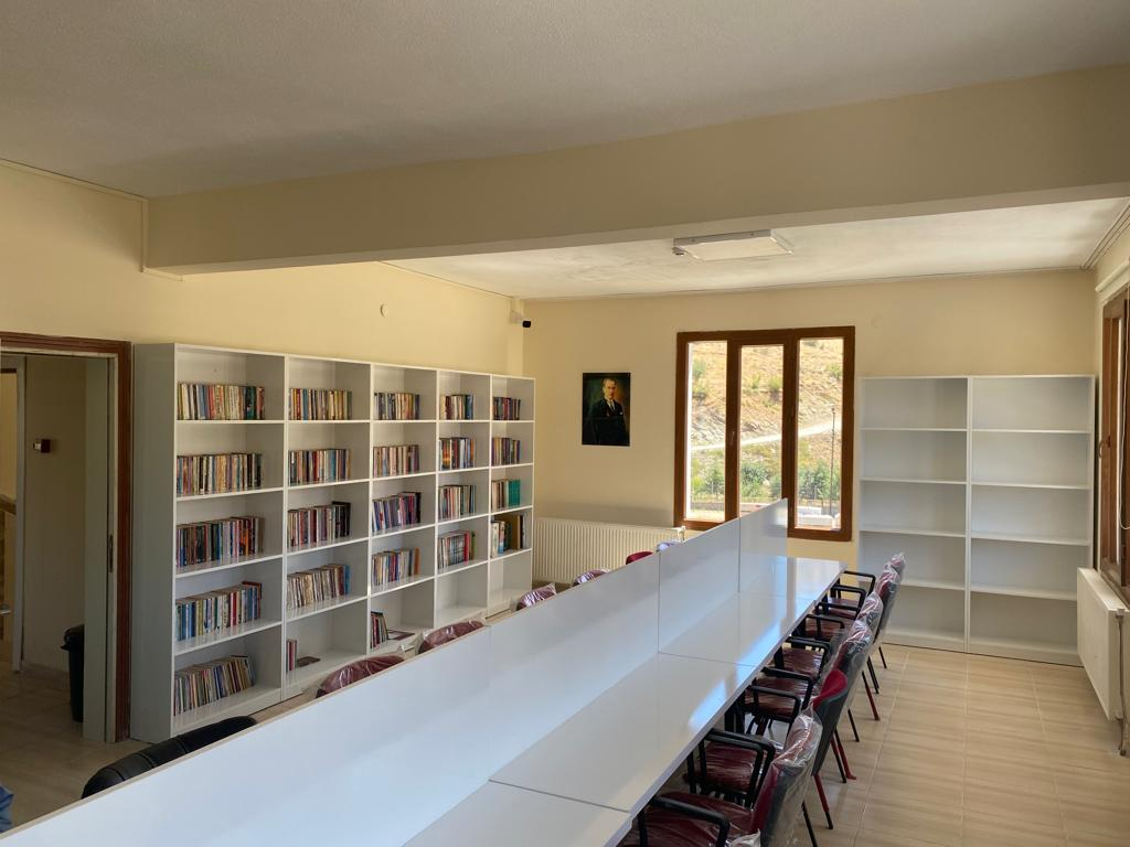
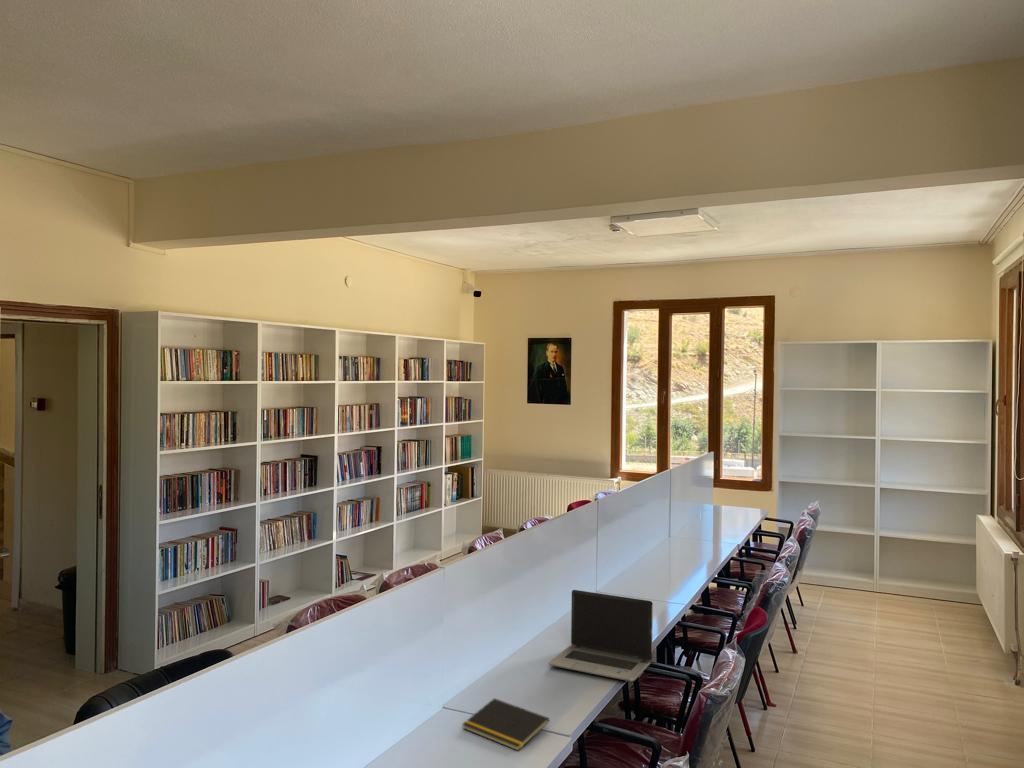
+ notepad (505, 723)
+ laptop computer (600, 634)
